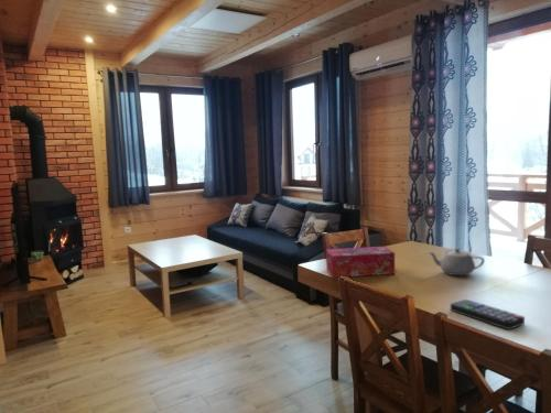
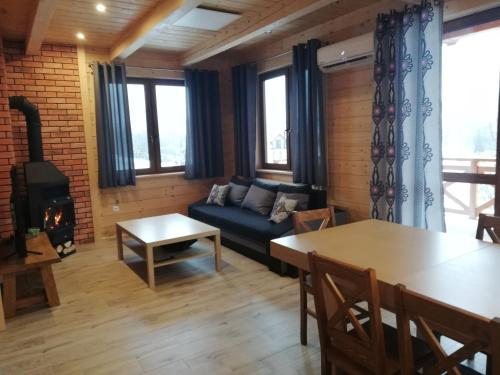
- tissue box (359, 261)
- teapot (455, 260)
- remote control (485, 312)
